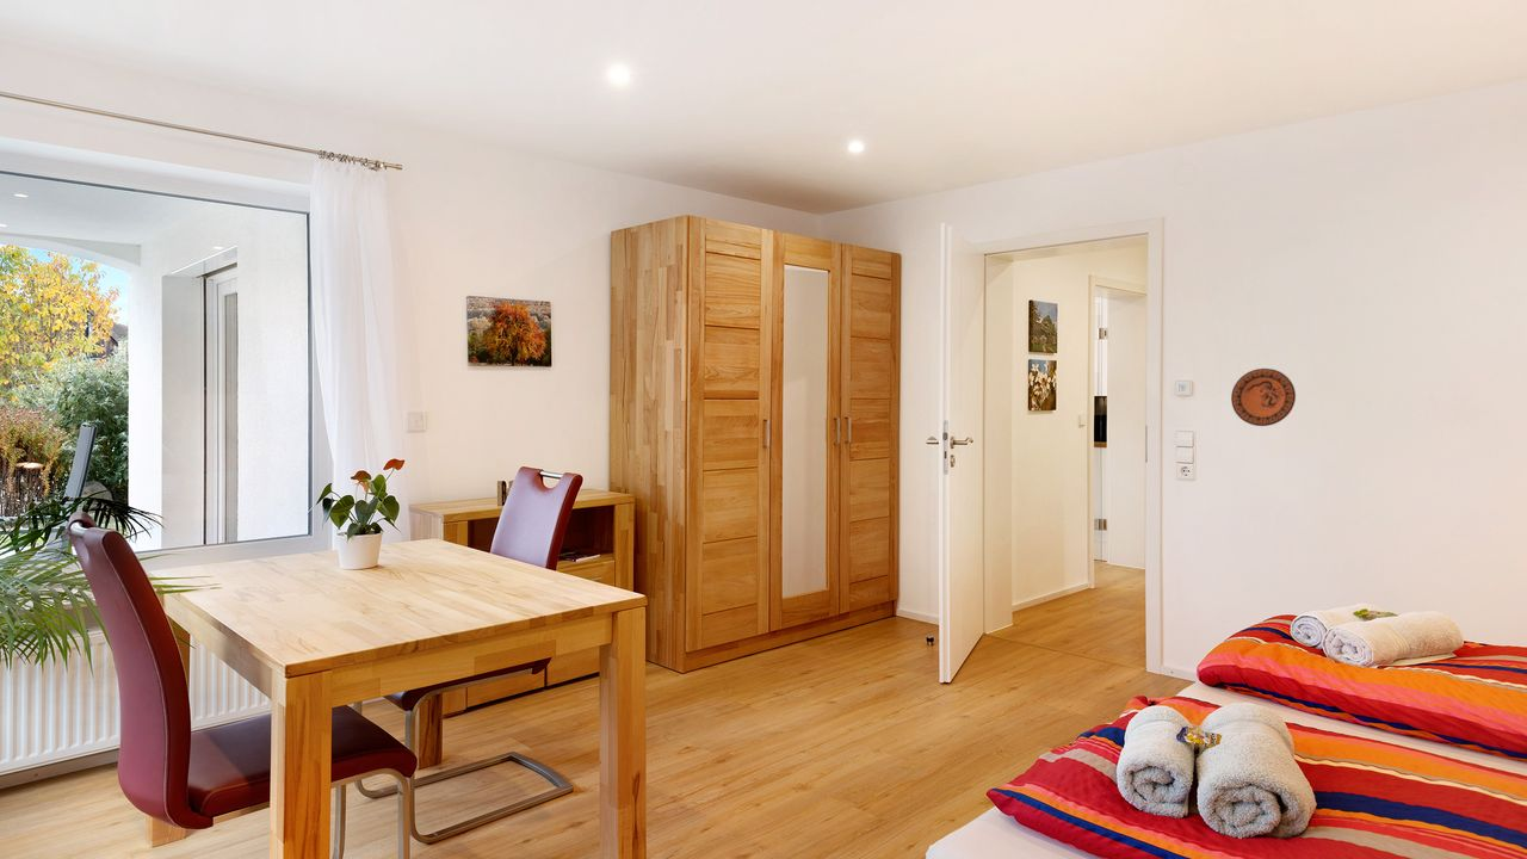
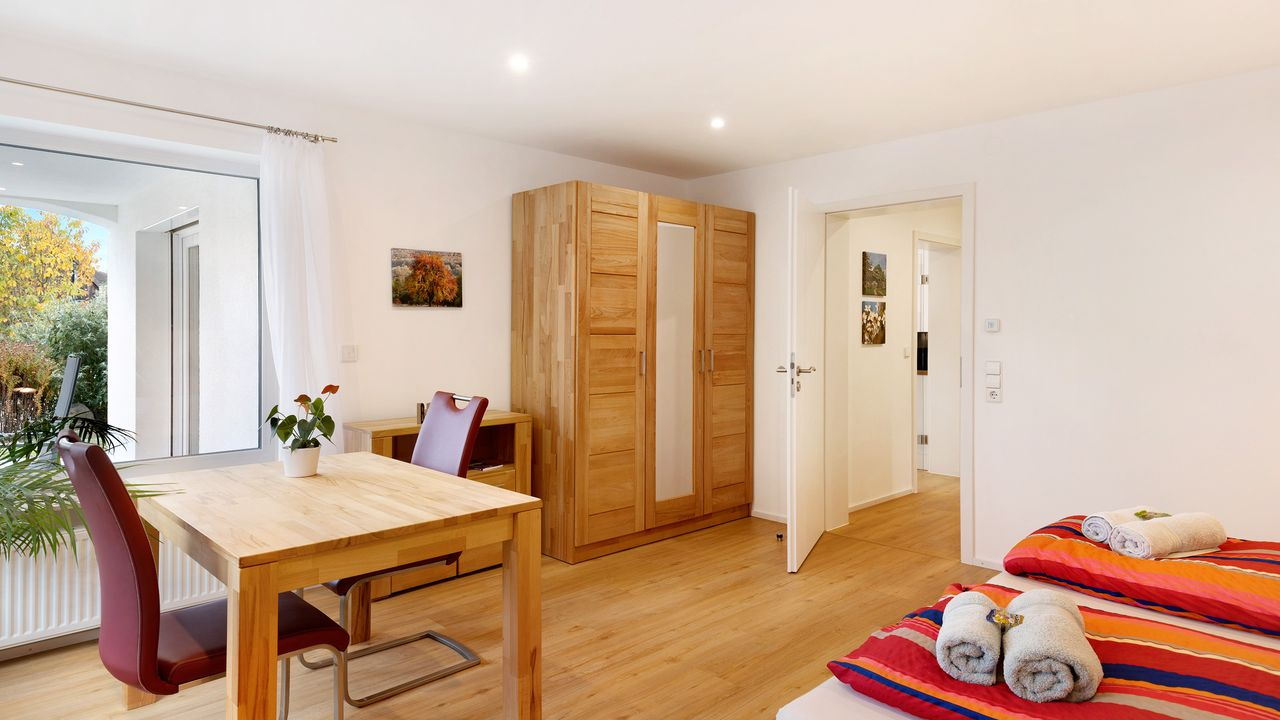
- decorative plate (1262, 397)
